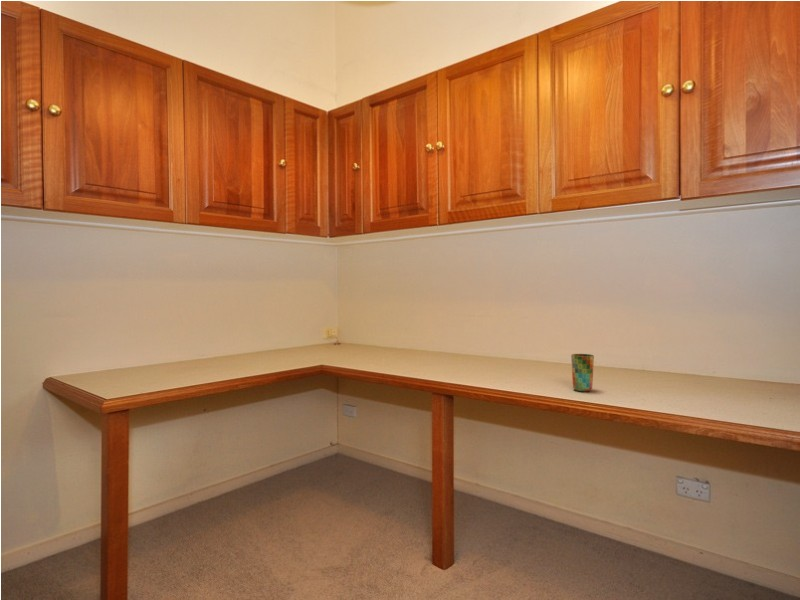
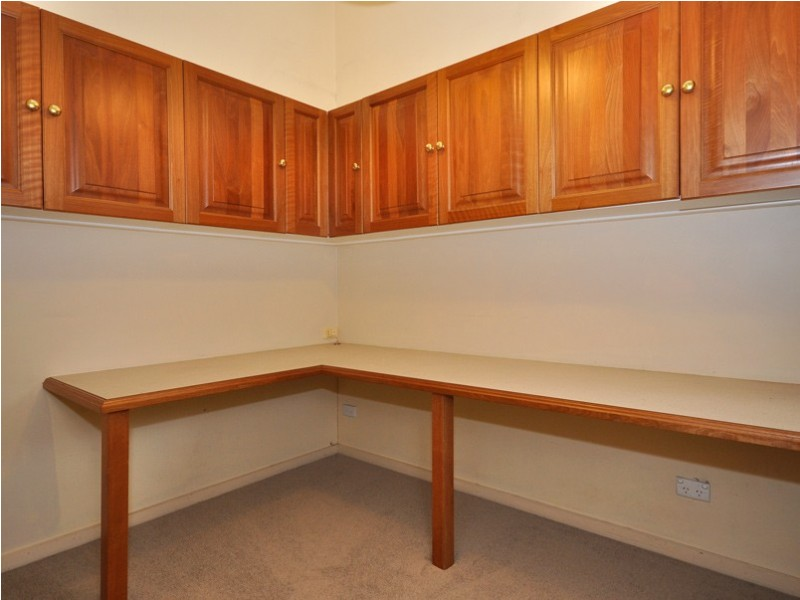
- cup (582, 372)
